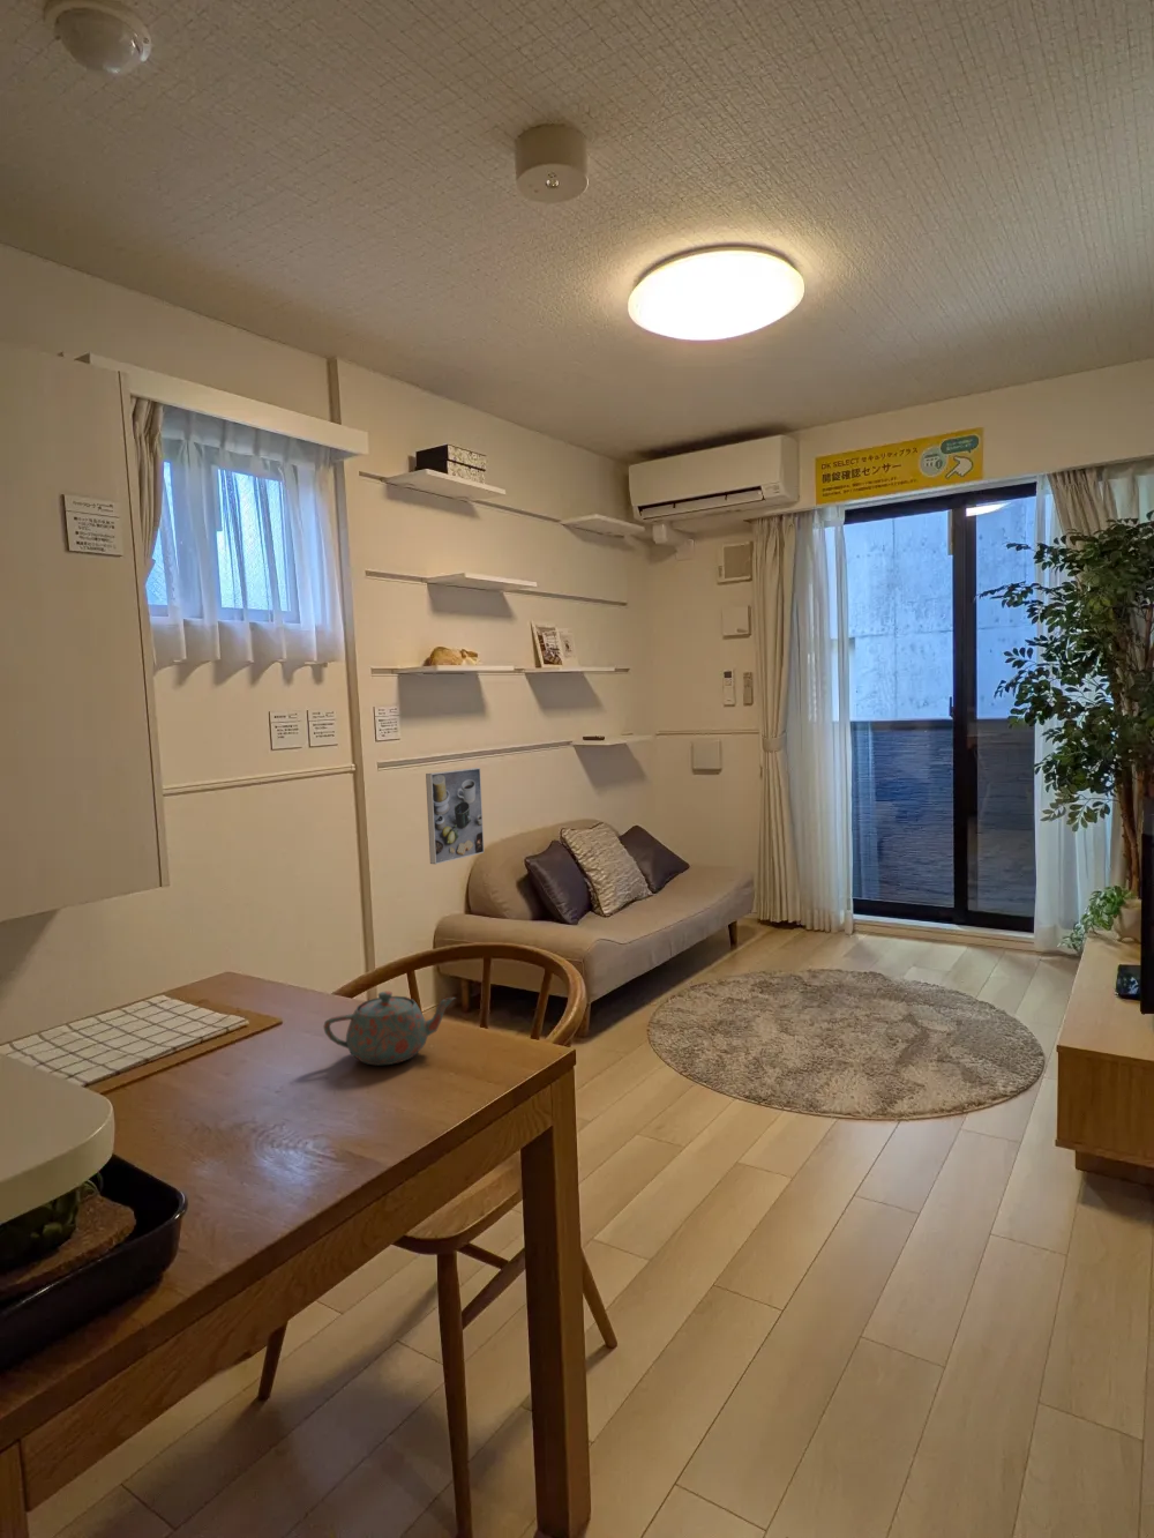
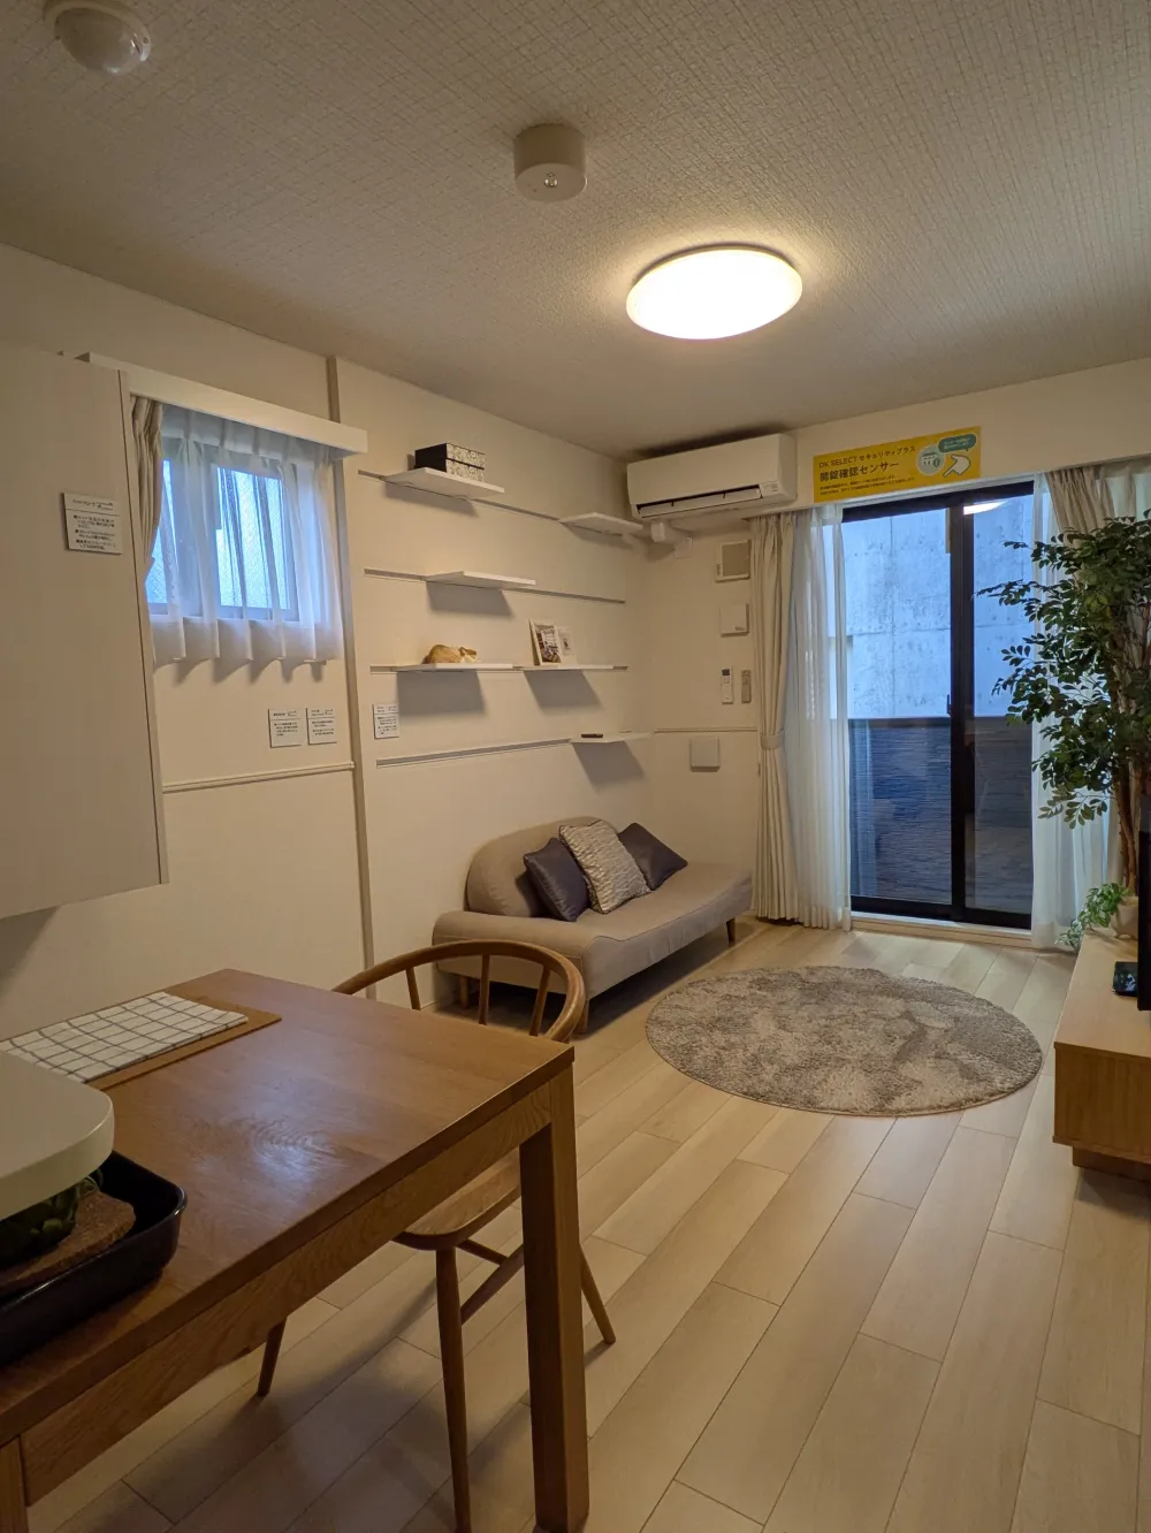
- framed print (456, 814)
- teapot (392, 1023)
